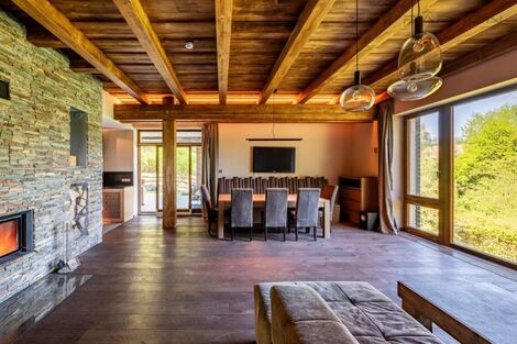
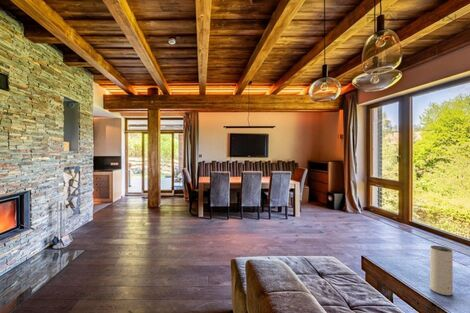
+ speaker (441, 269)
